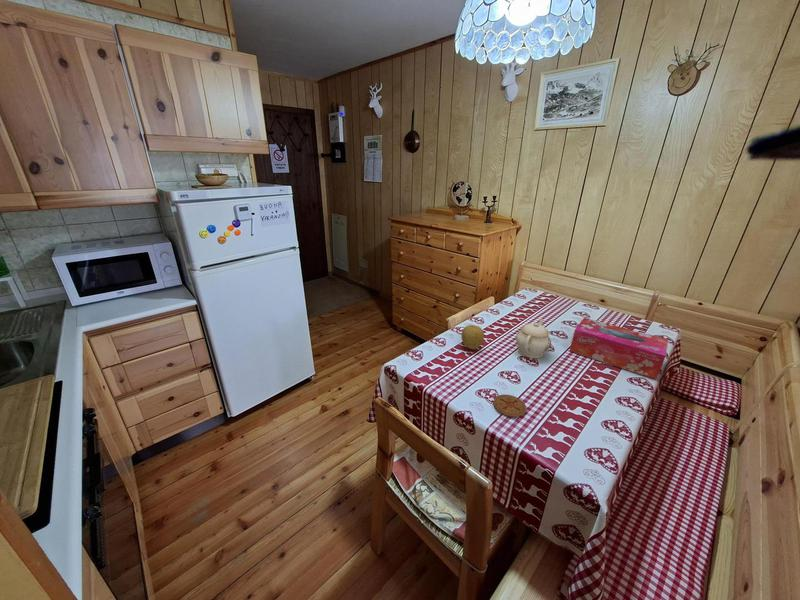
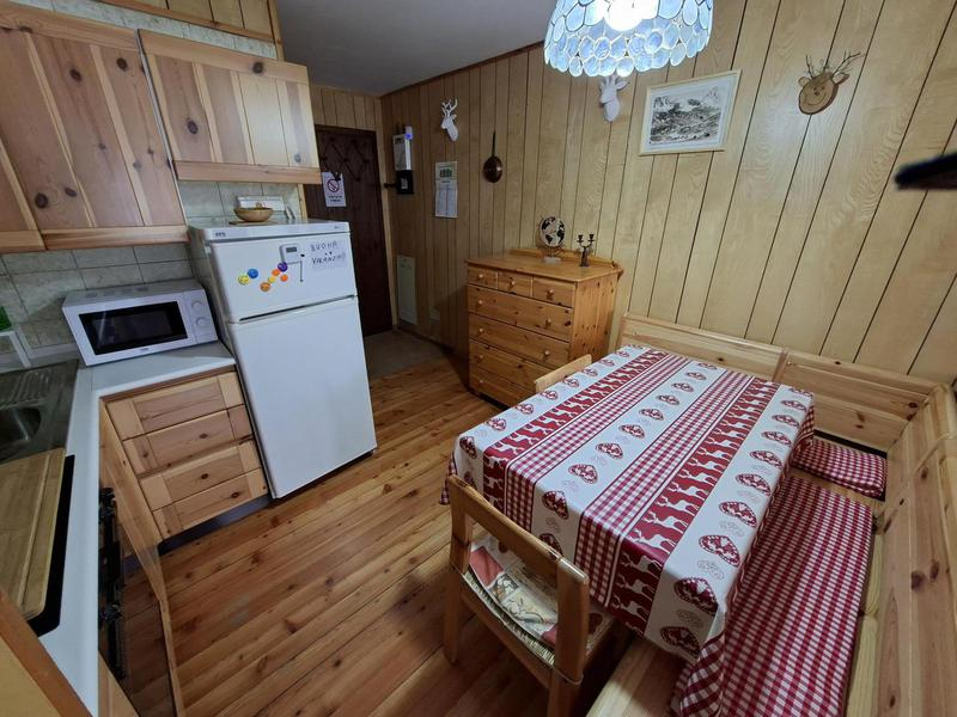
- coaster (509, 405)
- teapot (533, 338)
- fruit (472, 336)
- tissue box (616, 345)
